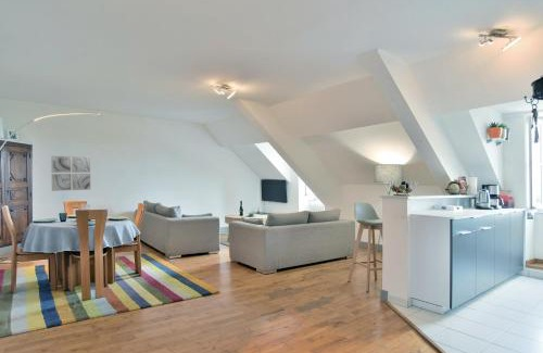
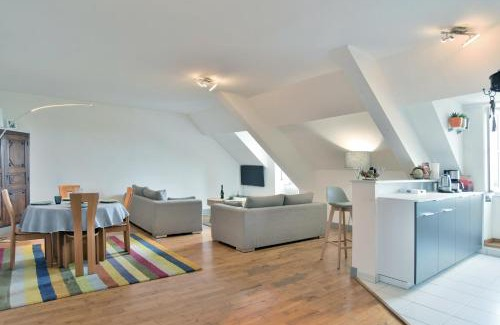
- wall art (72, 172)
